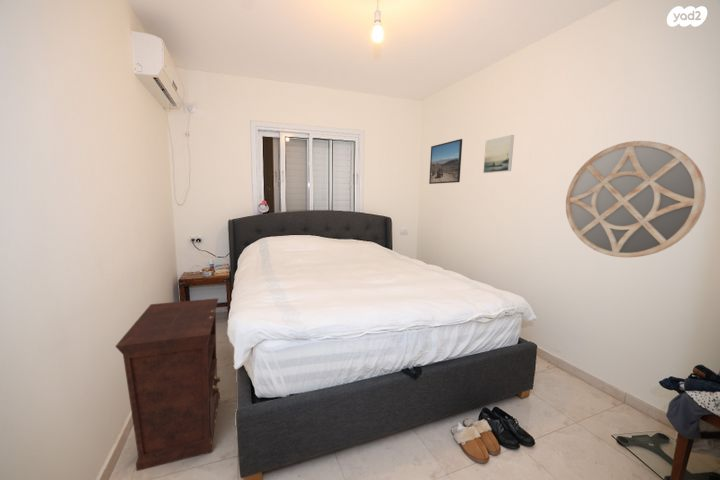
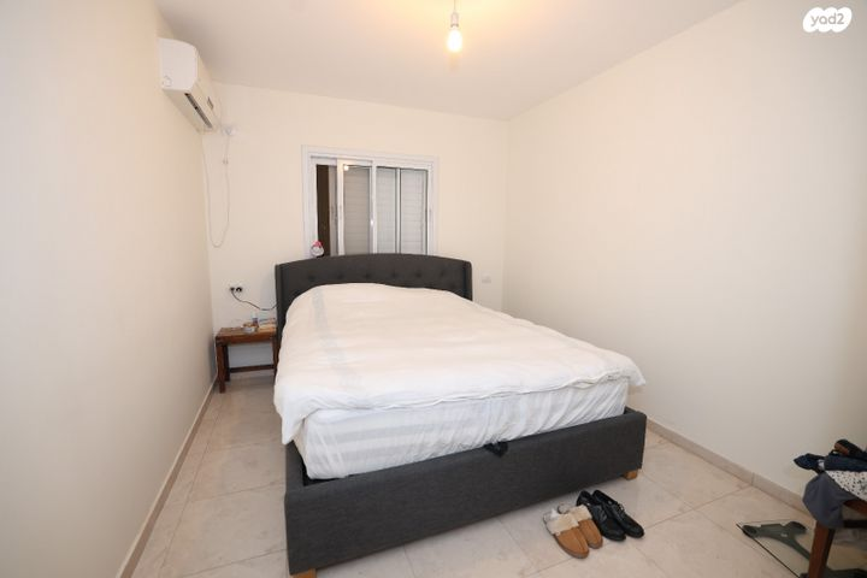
- nightstand (181, 375)
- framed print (444, 163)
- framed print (497, 155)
- home mirror (623, 200)
